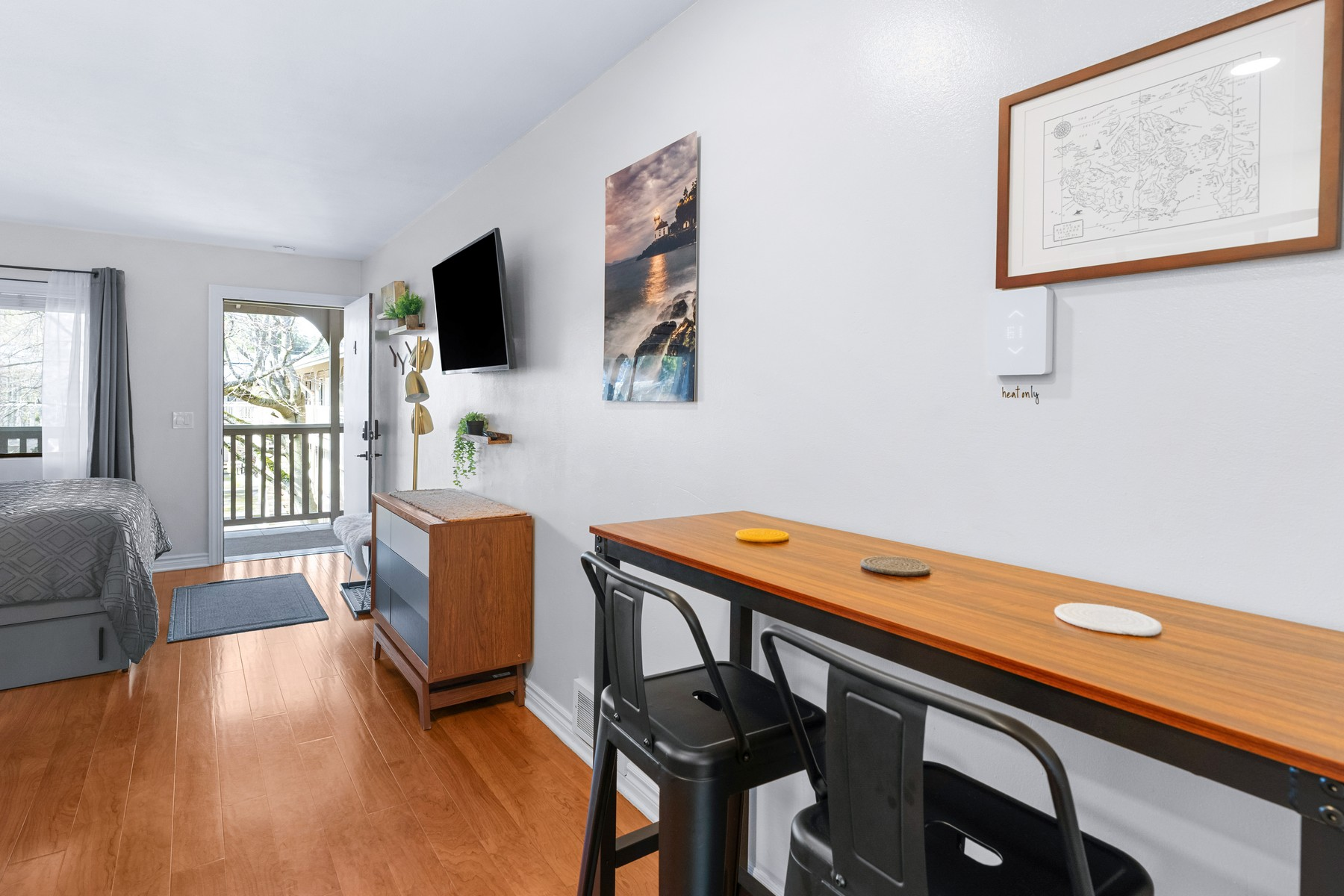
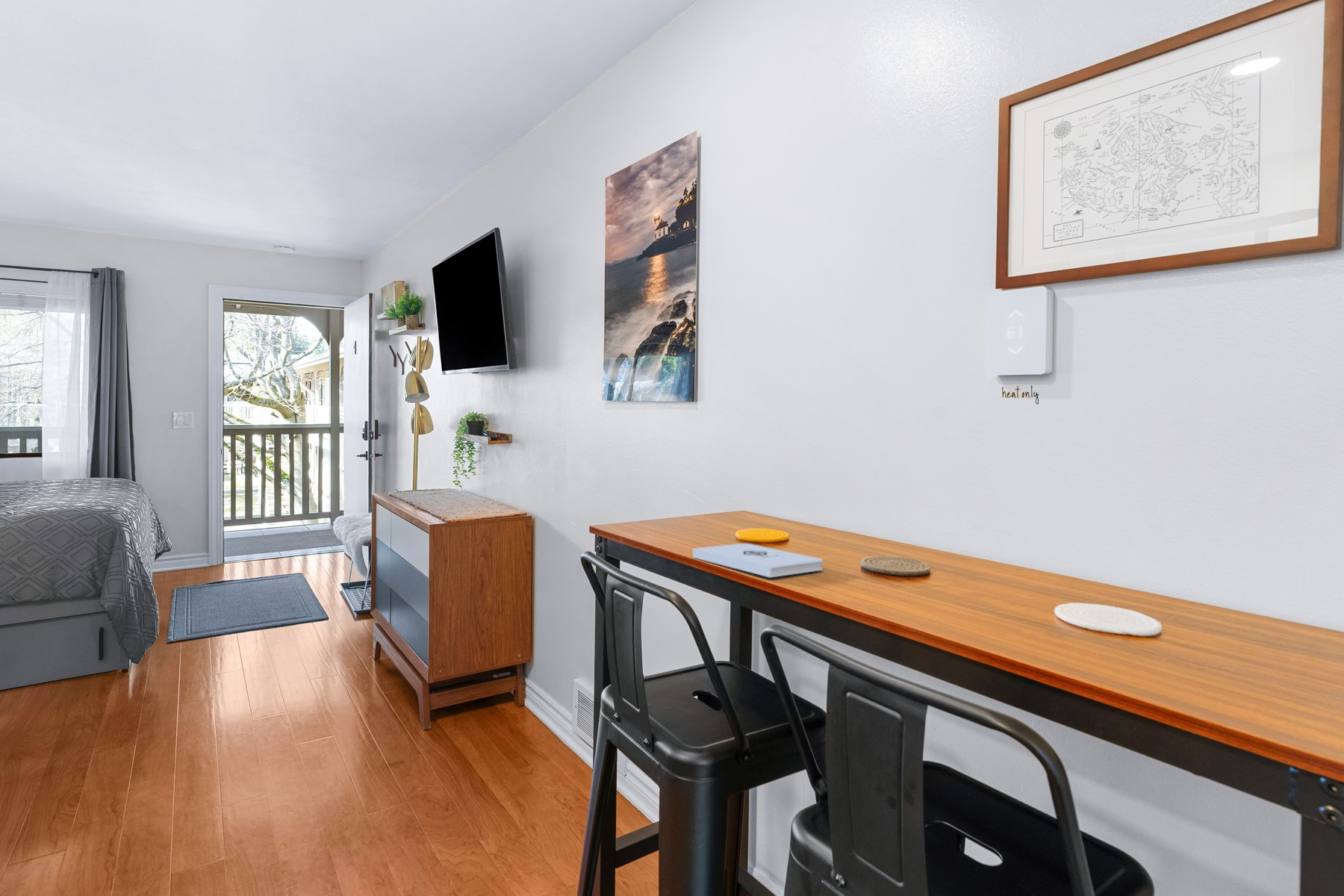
+ notepad (756, 559)
